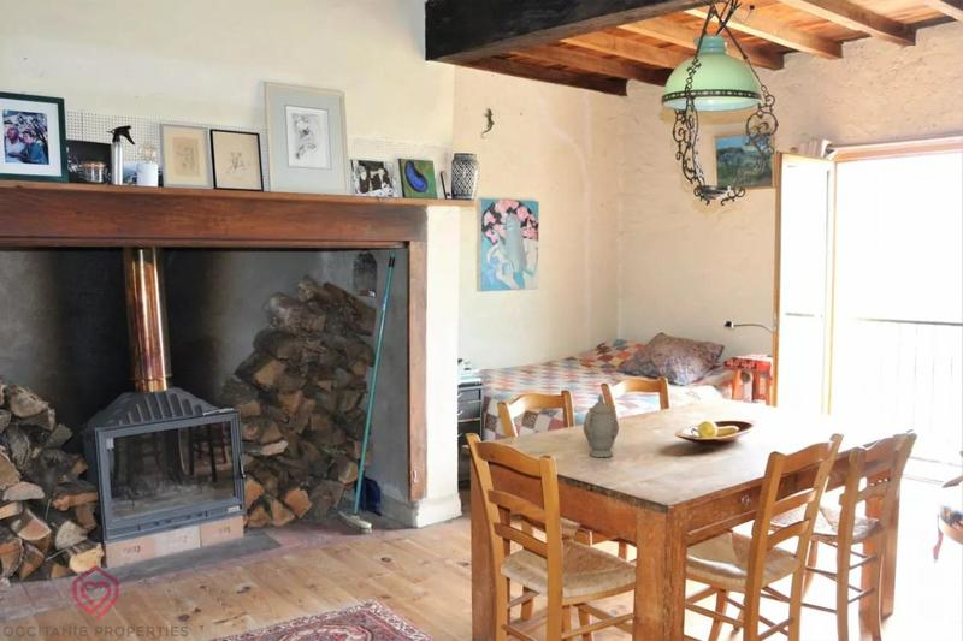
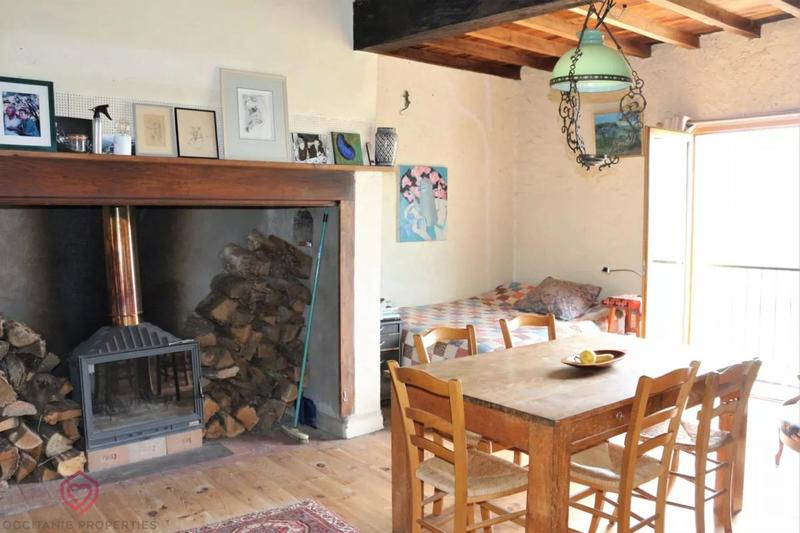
- chinaware (601, 425)
